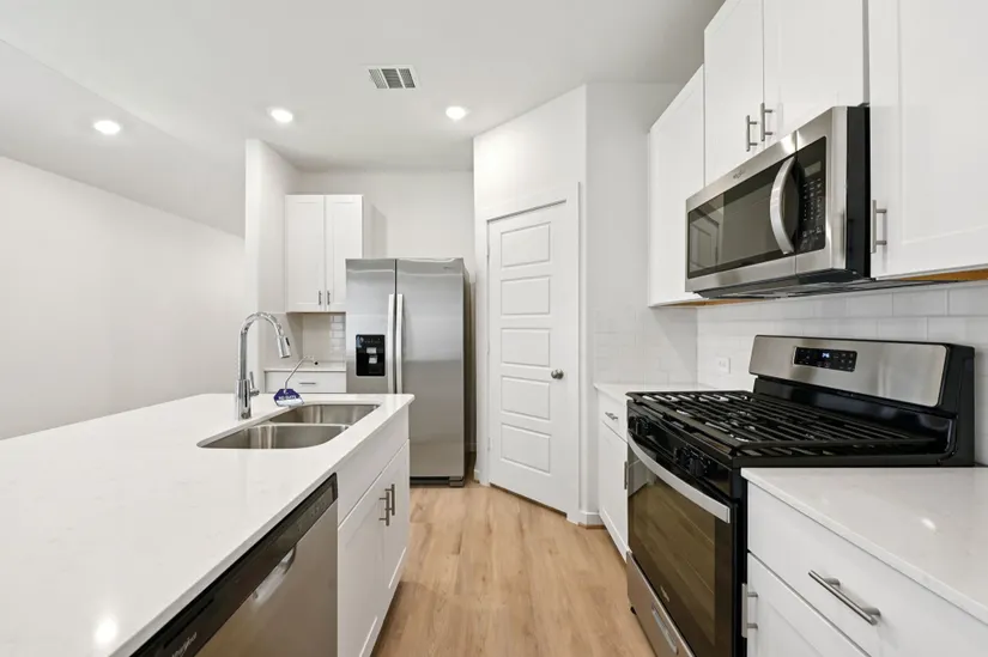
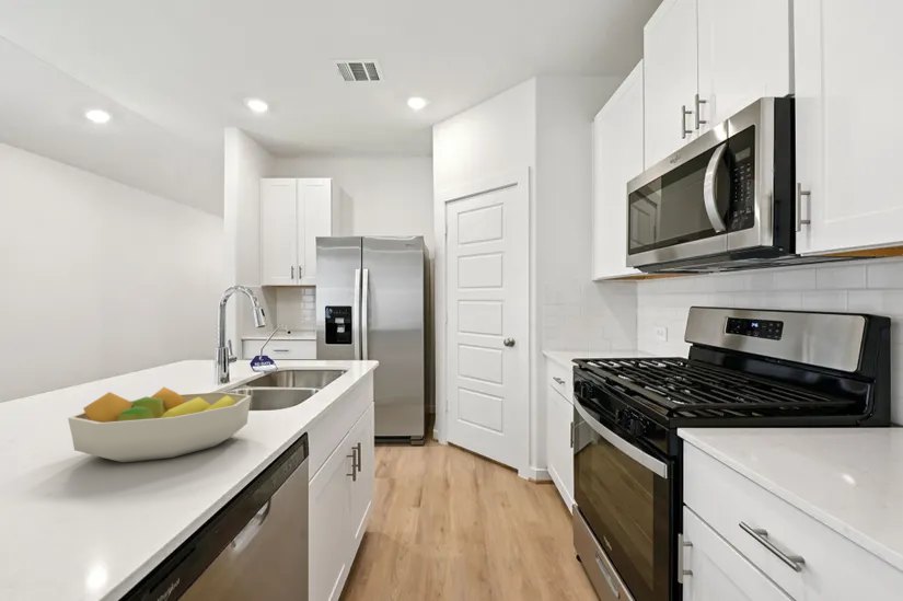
+ fruit bowl (169, 416)
